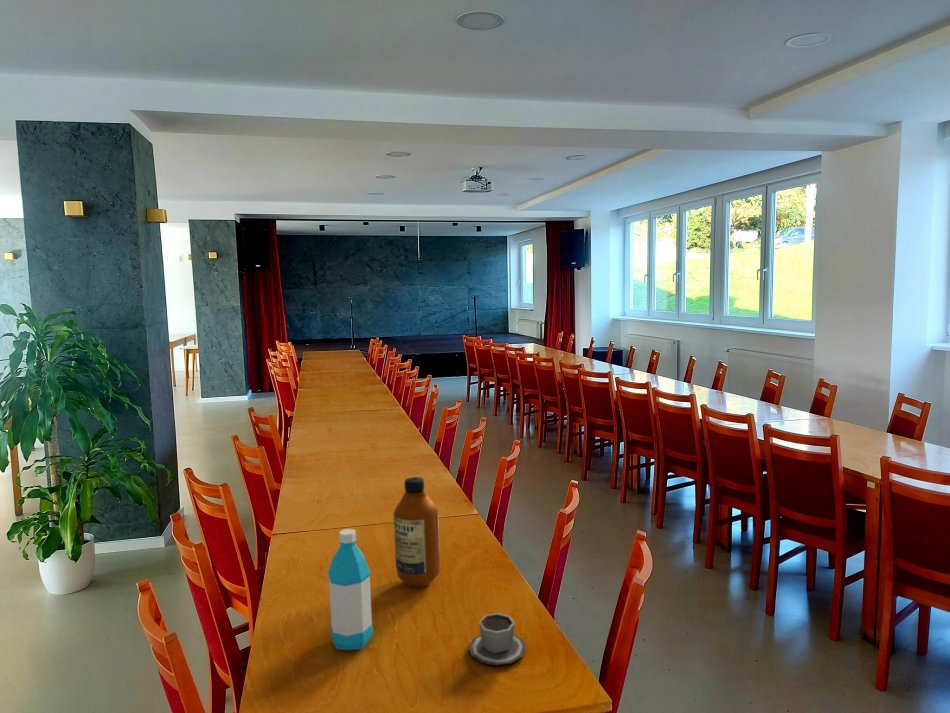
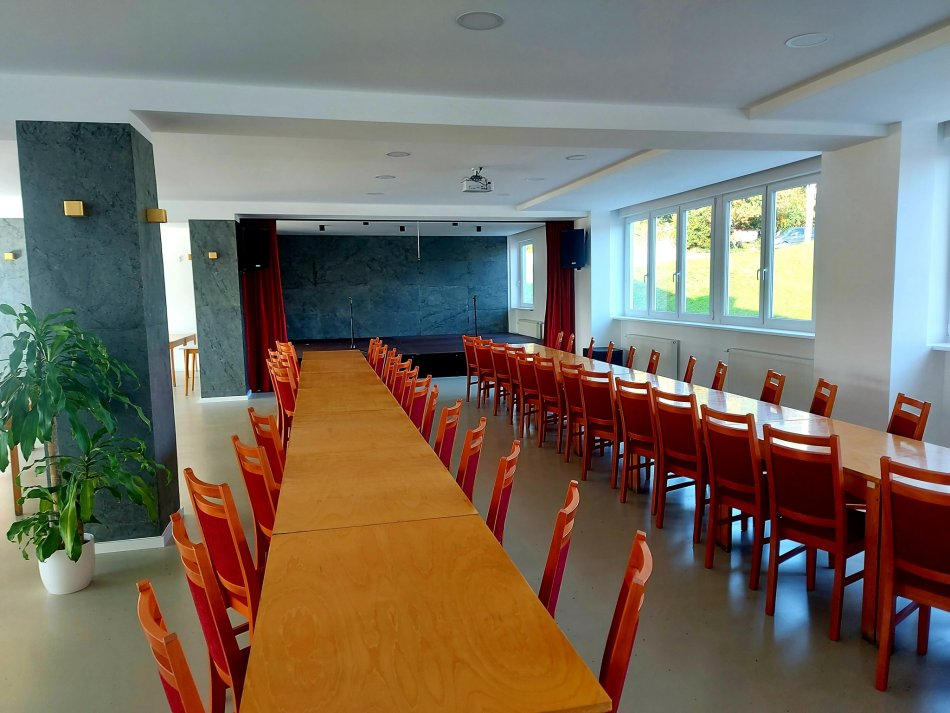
- cup (497, 636)
- water bottle (349, 587)
- bottle (416, 530)
